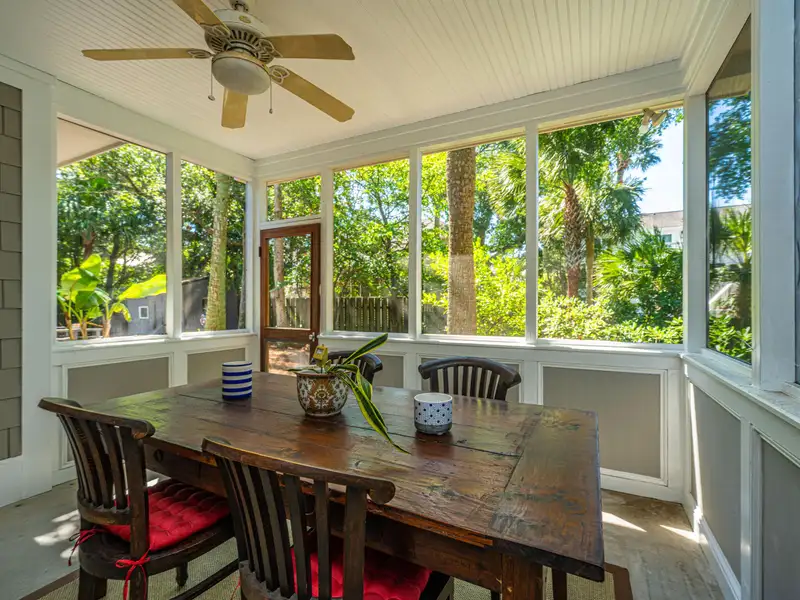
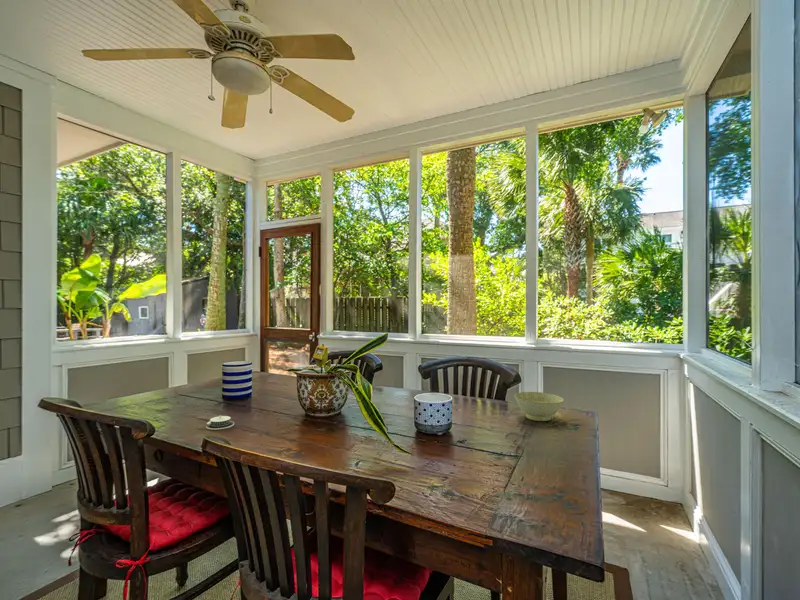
+ bowl (538, 407)
+ architectural model (220, 419)
